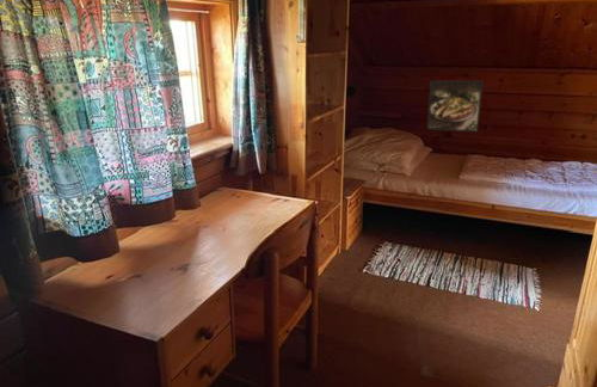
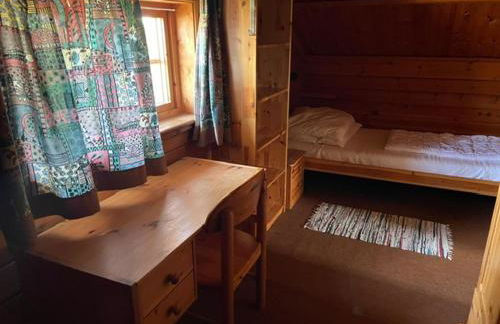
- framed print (454, 105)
